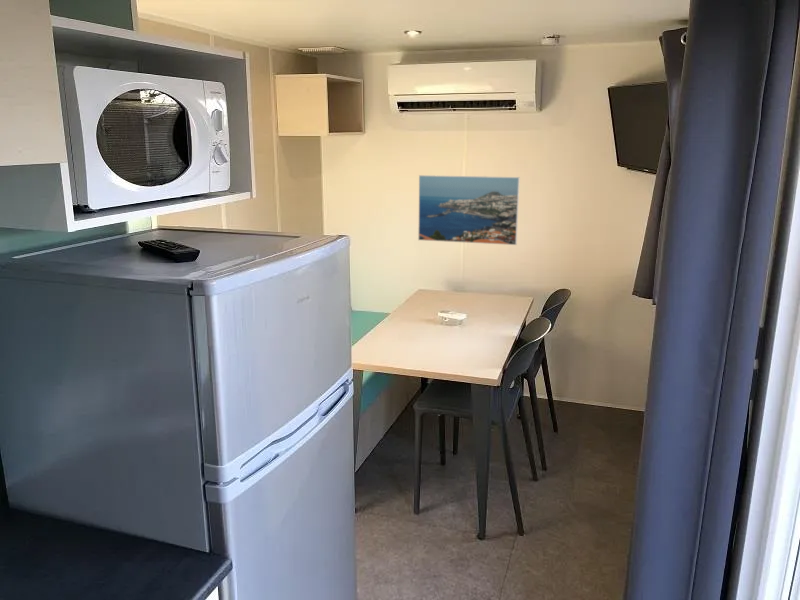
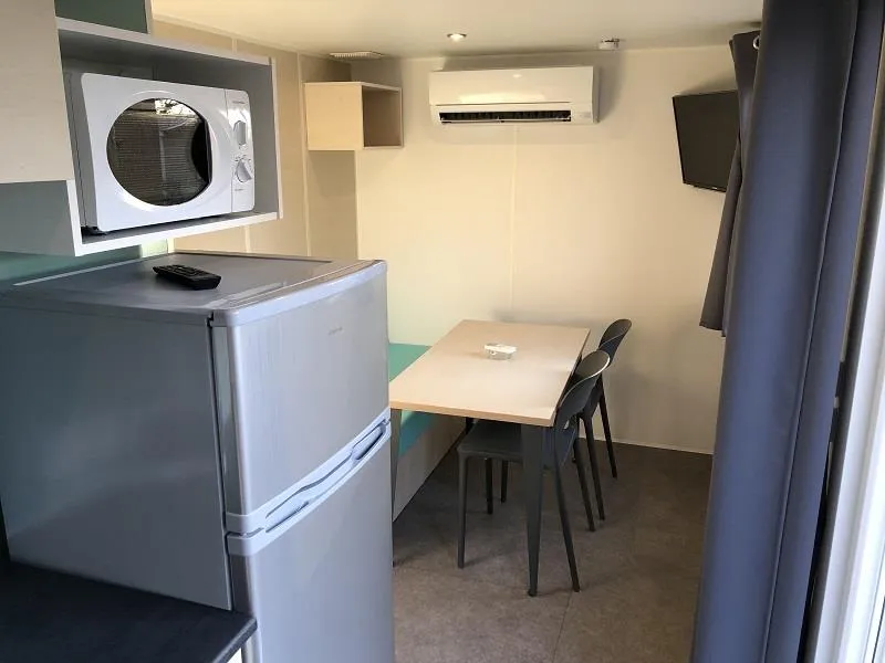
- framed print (467, 209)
